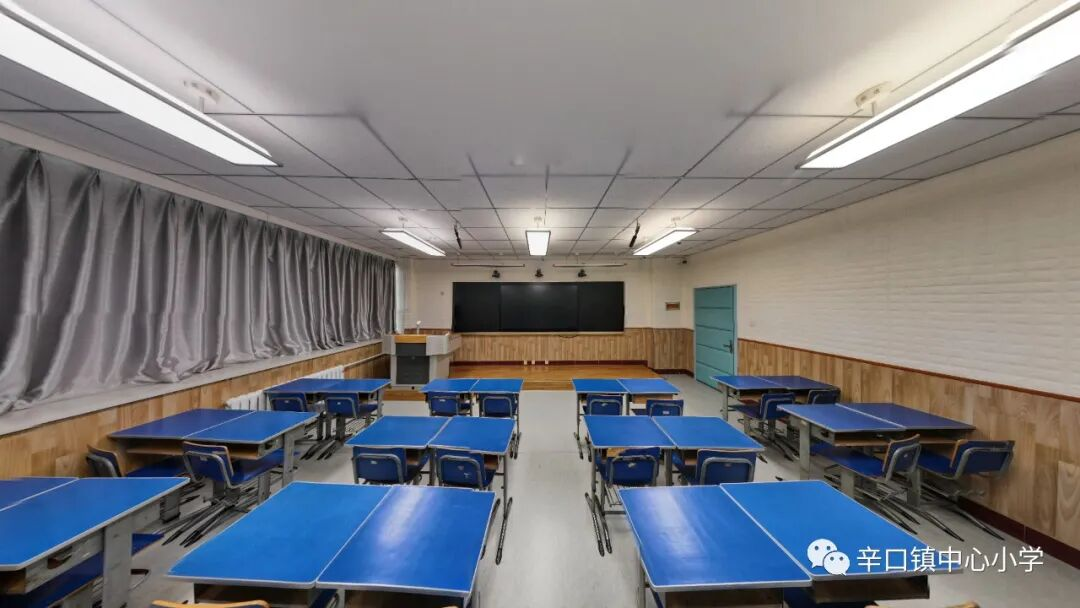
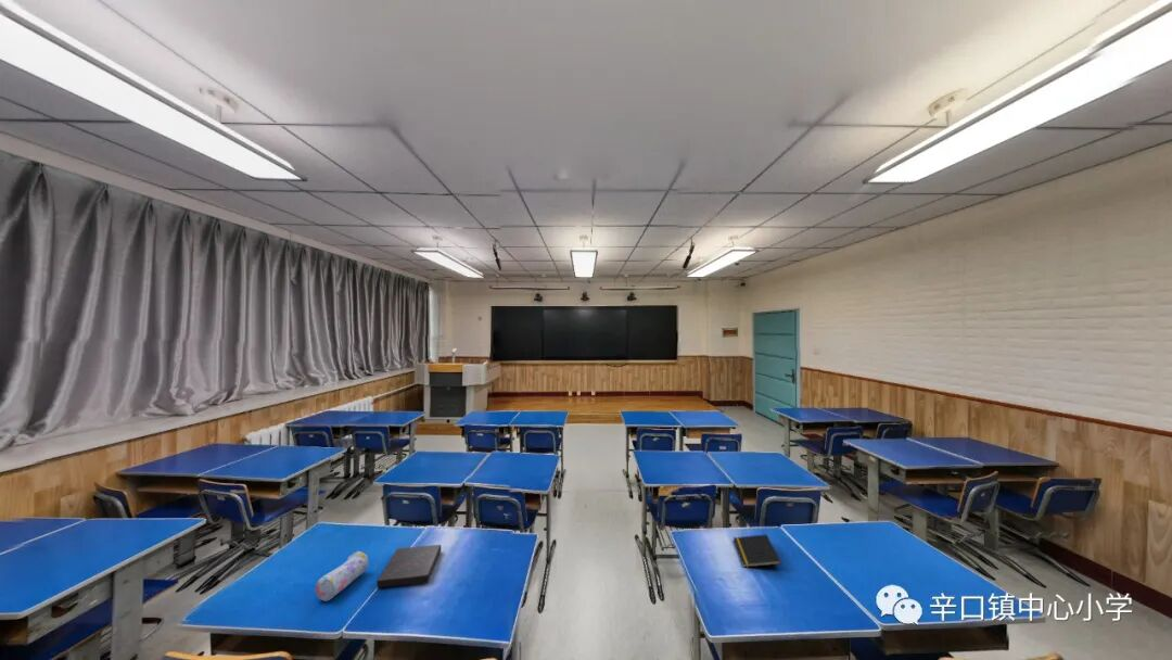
+ pencil case (343, 574)
+ book (411, 564)
+ notepad (755, 549)
